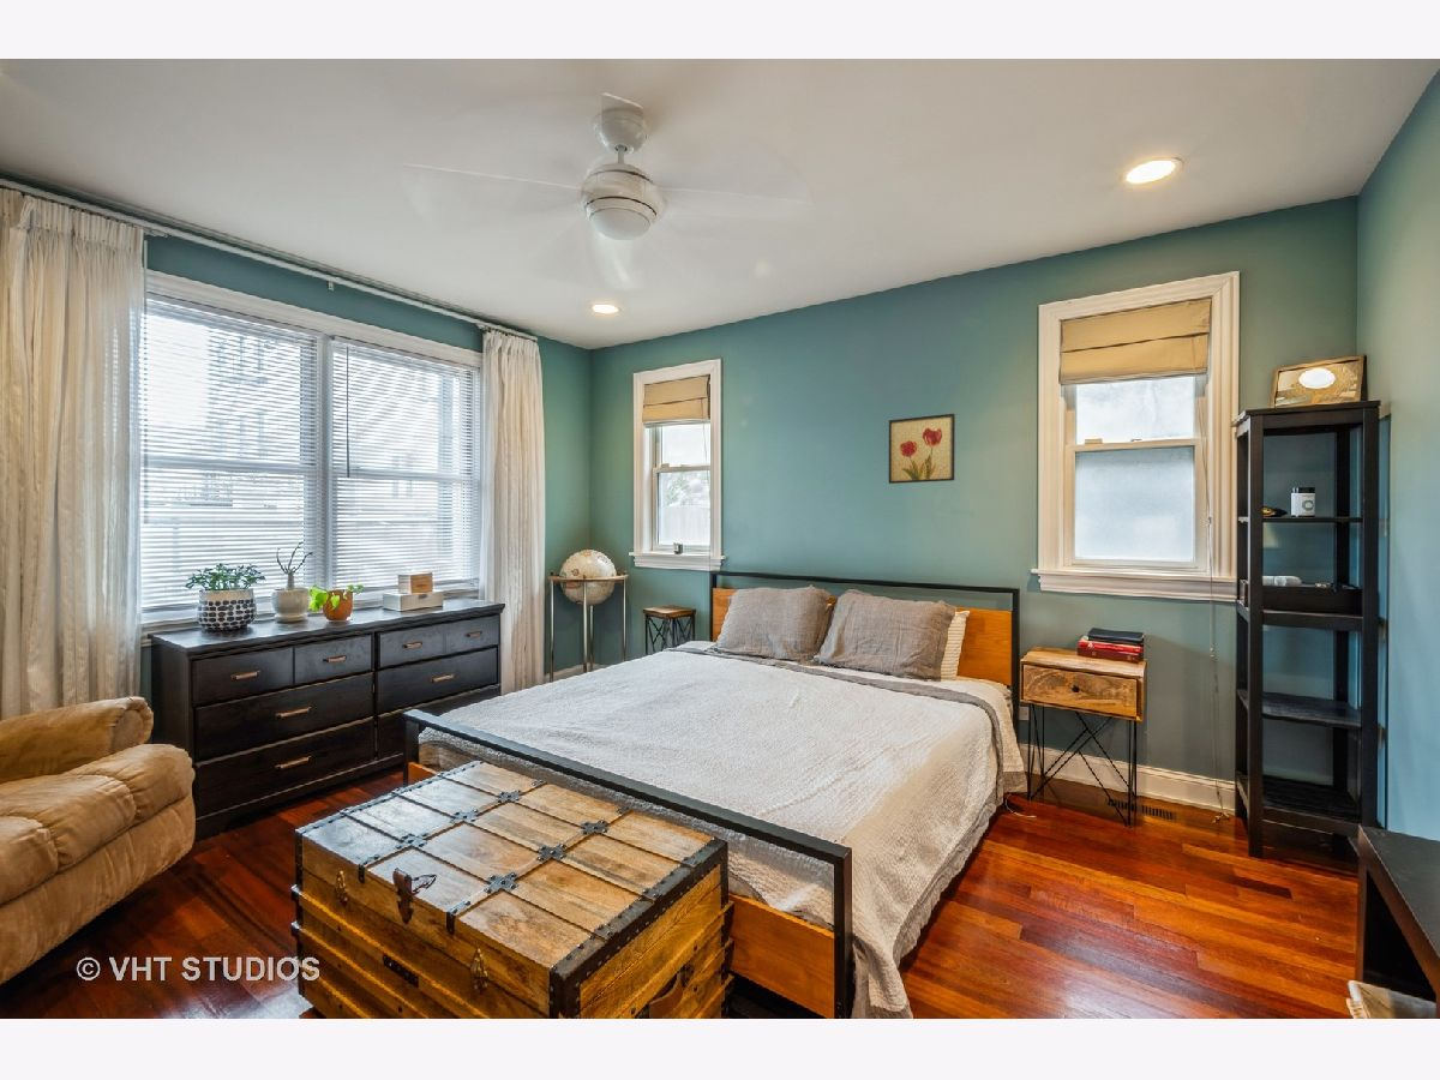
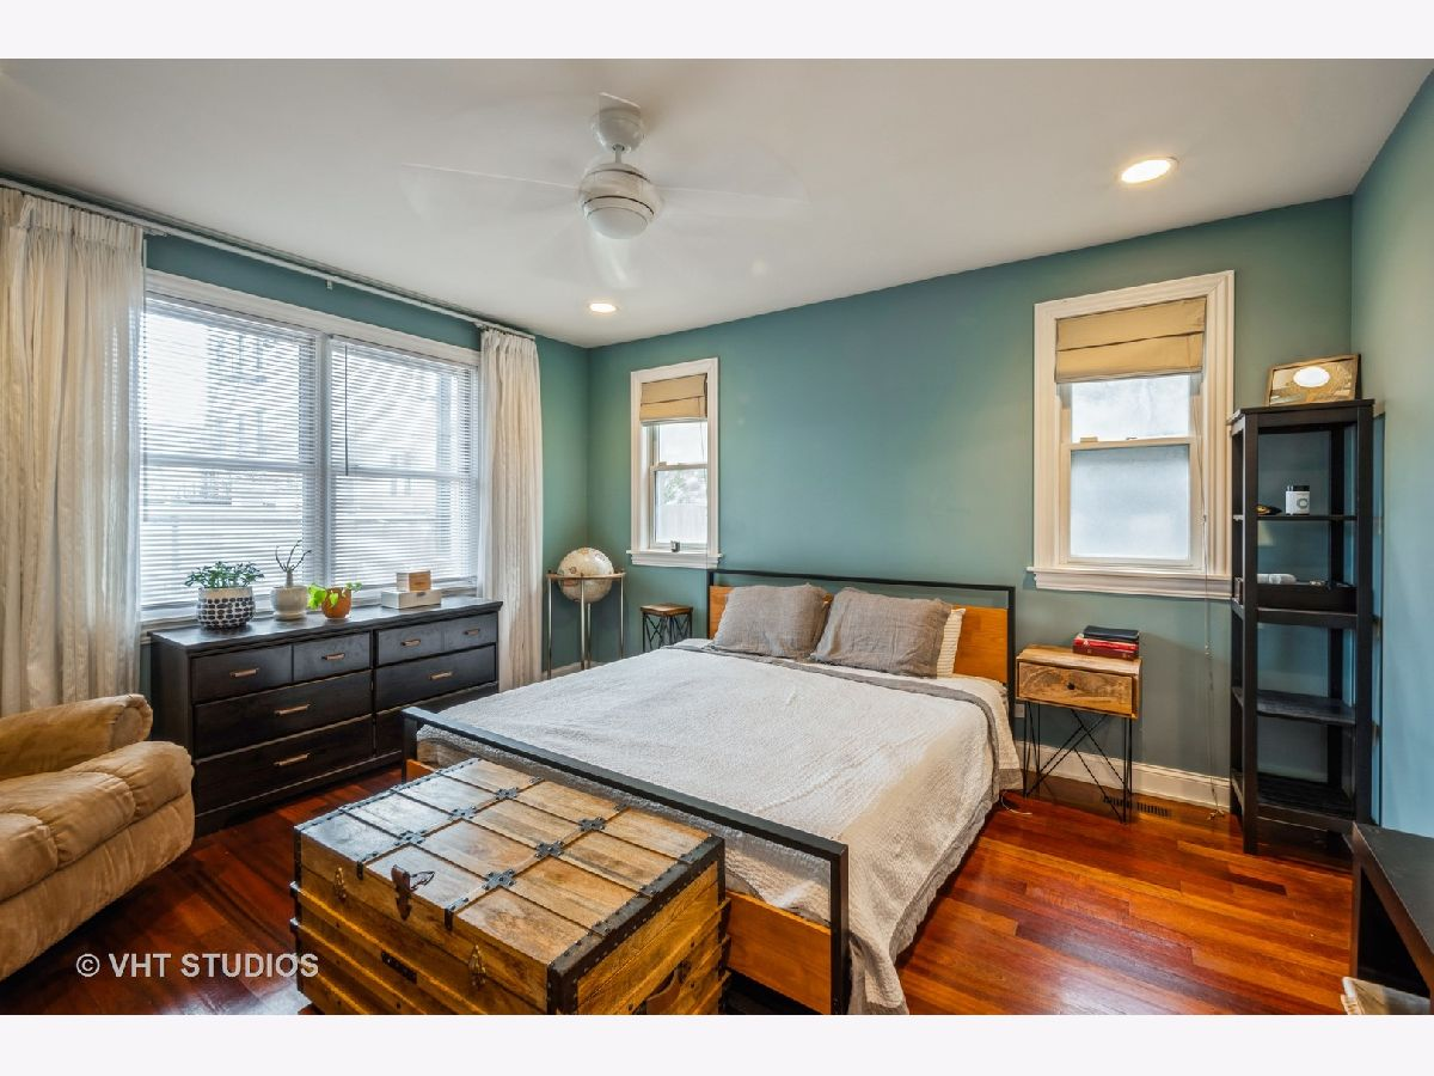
- wall art (920, 449)
